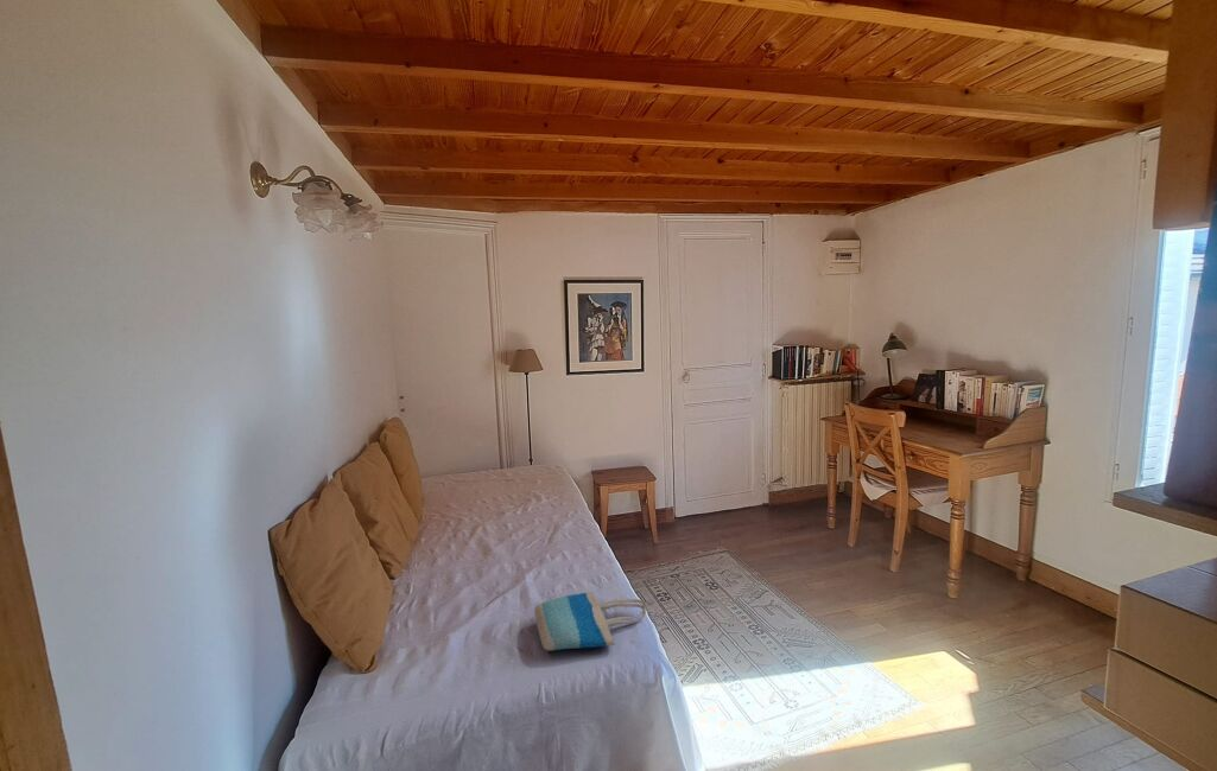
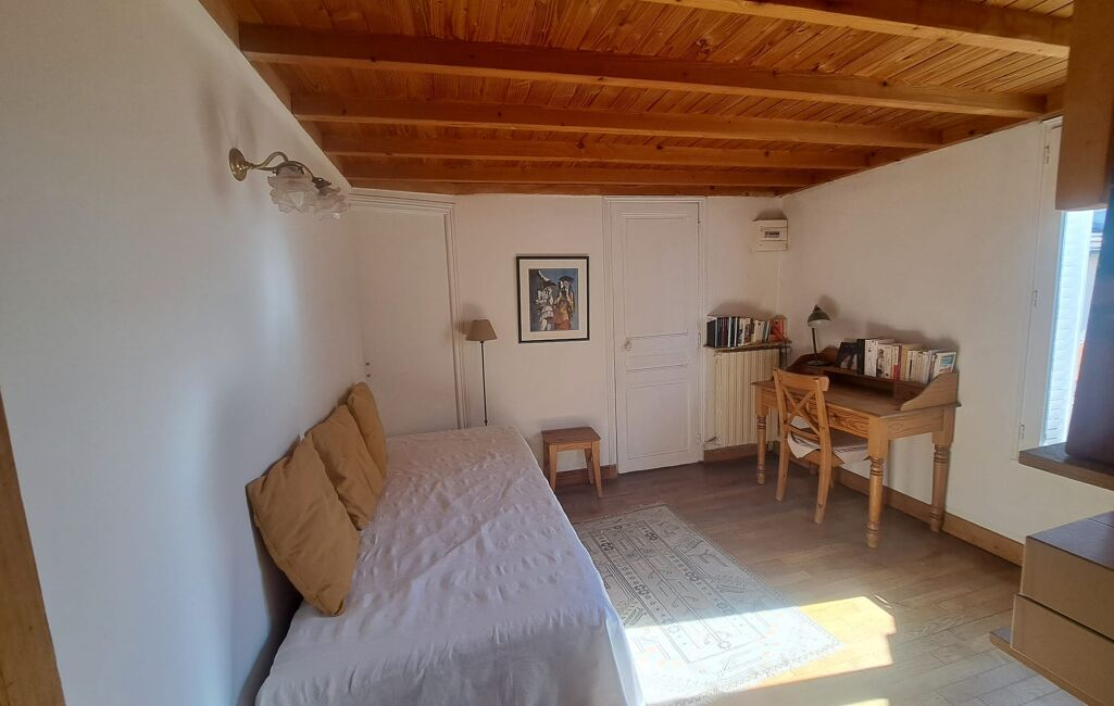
- tote bag (594, 616)
